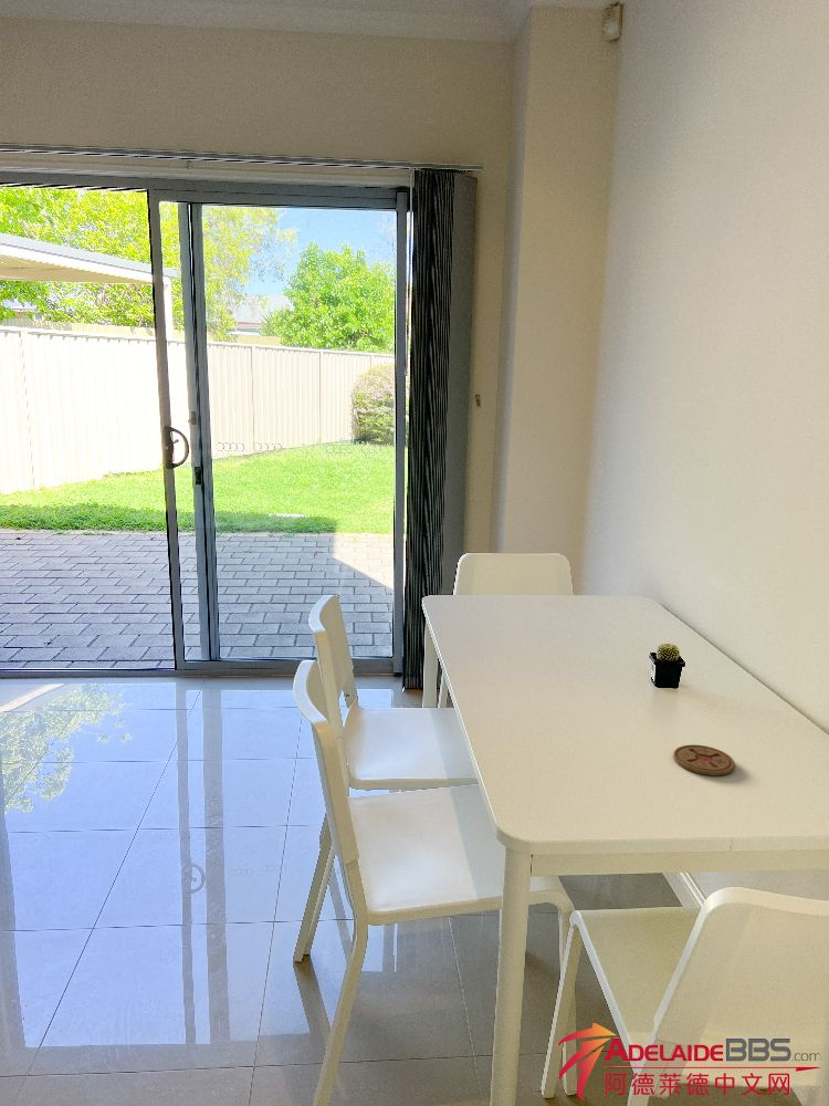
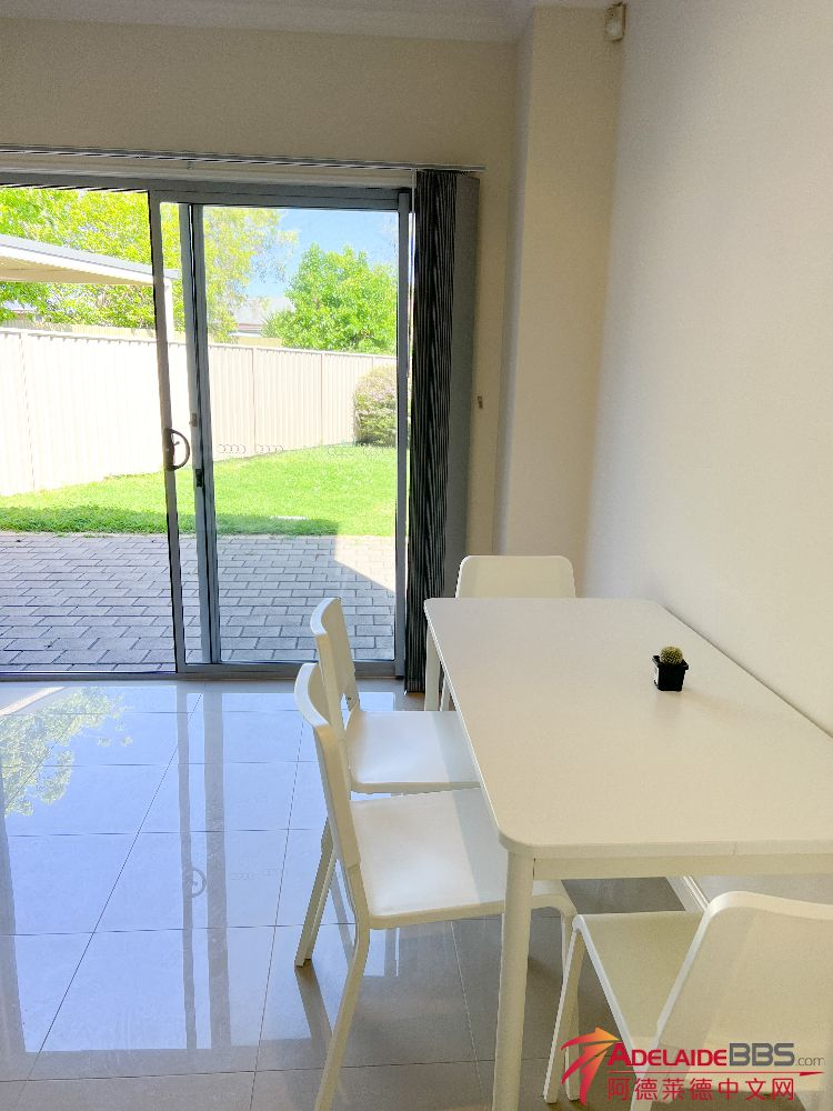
- coaster (703, 759)
